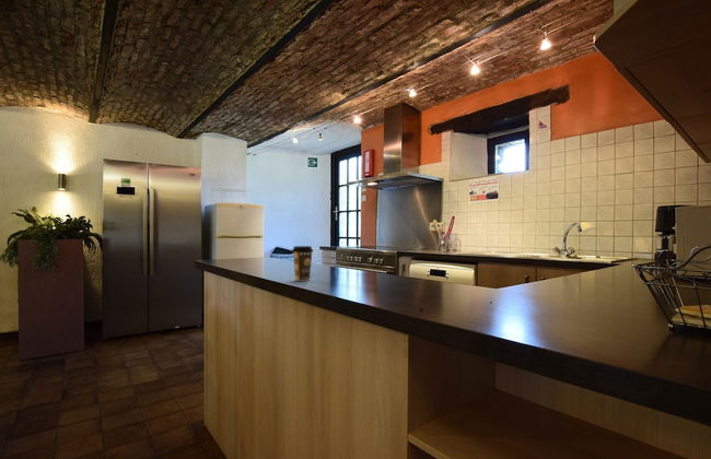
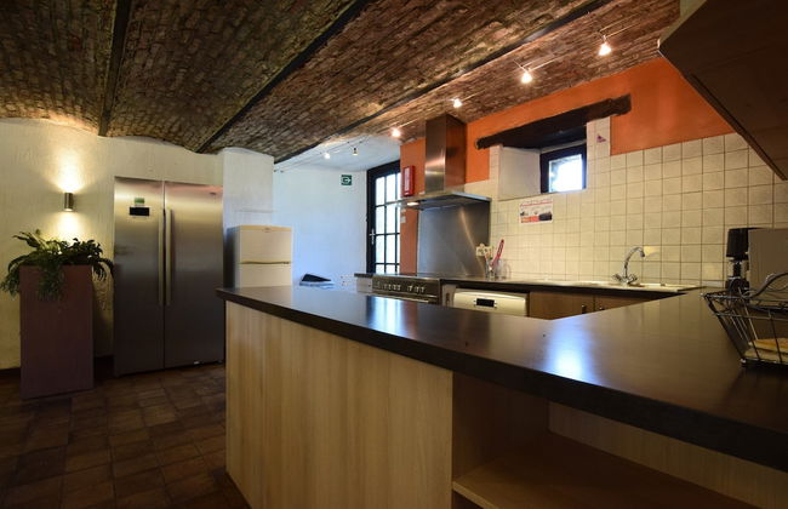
- coffee cup (302, 262)
